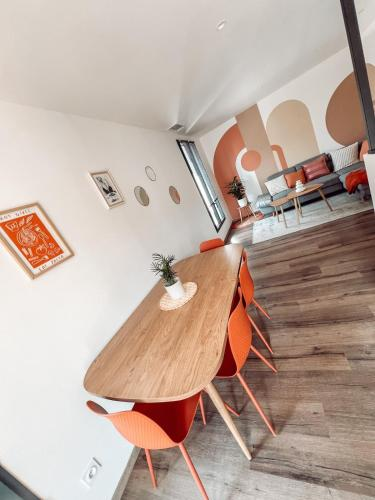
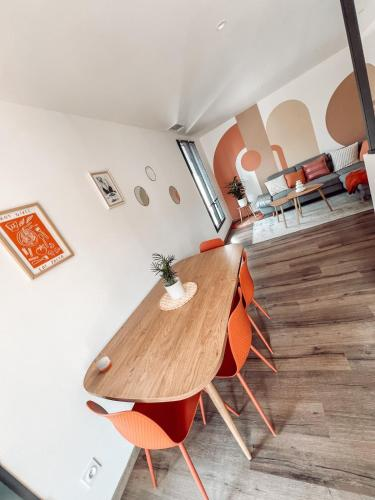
+ candle (101, 361)
